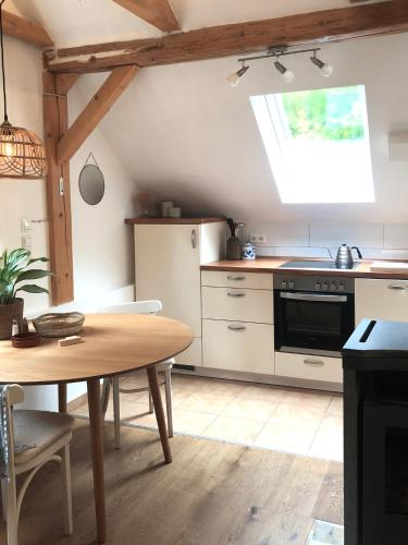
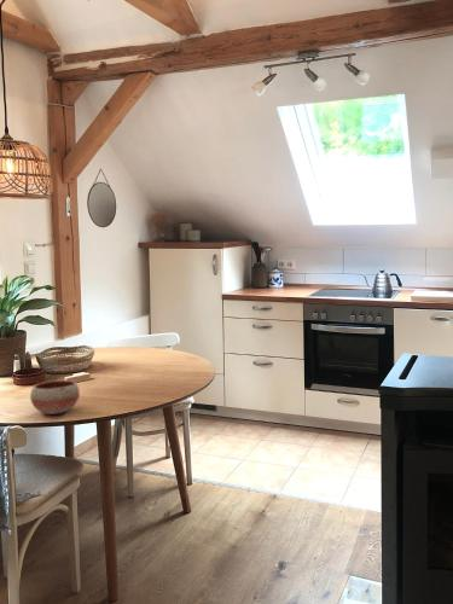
+ bowl (54, 397)
